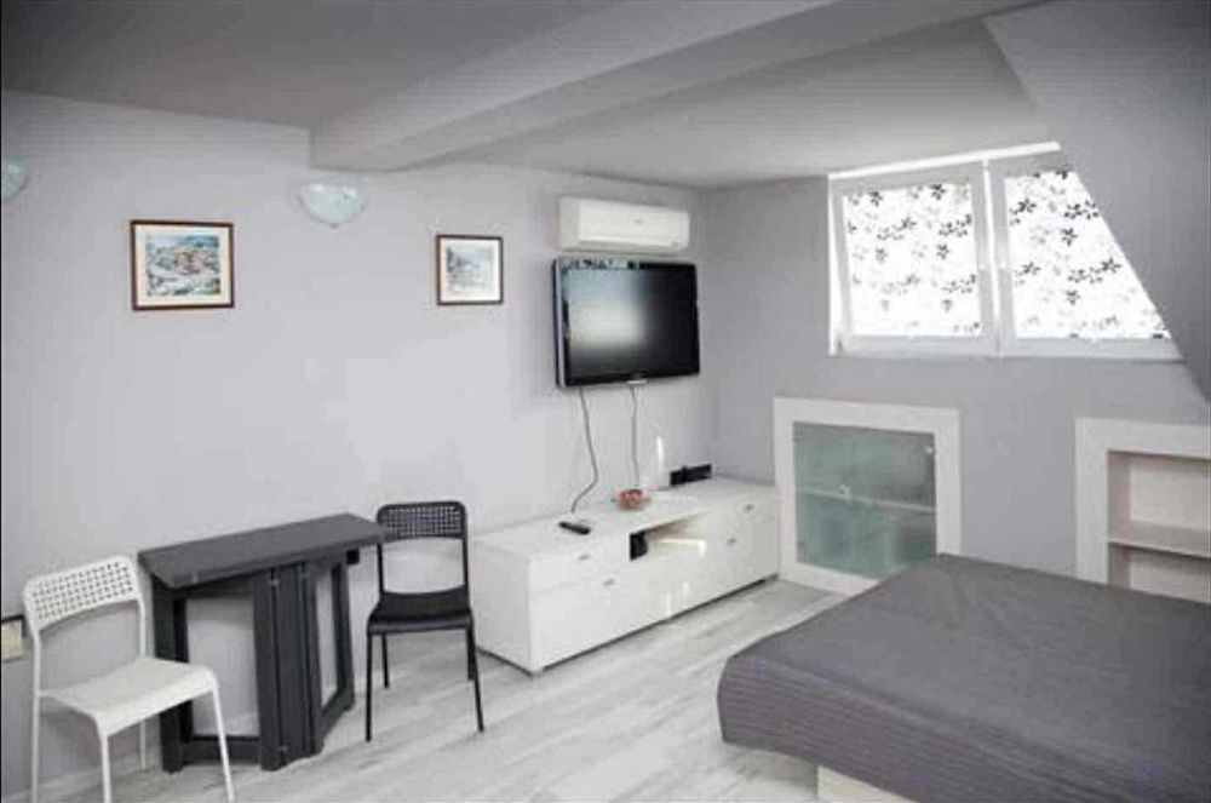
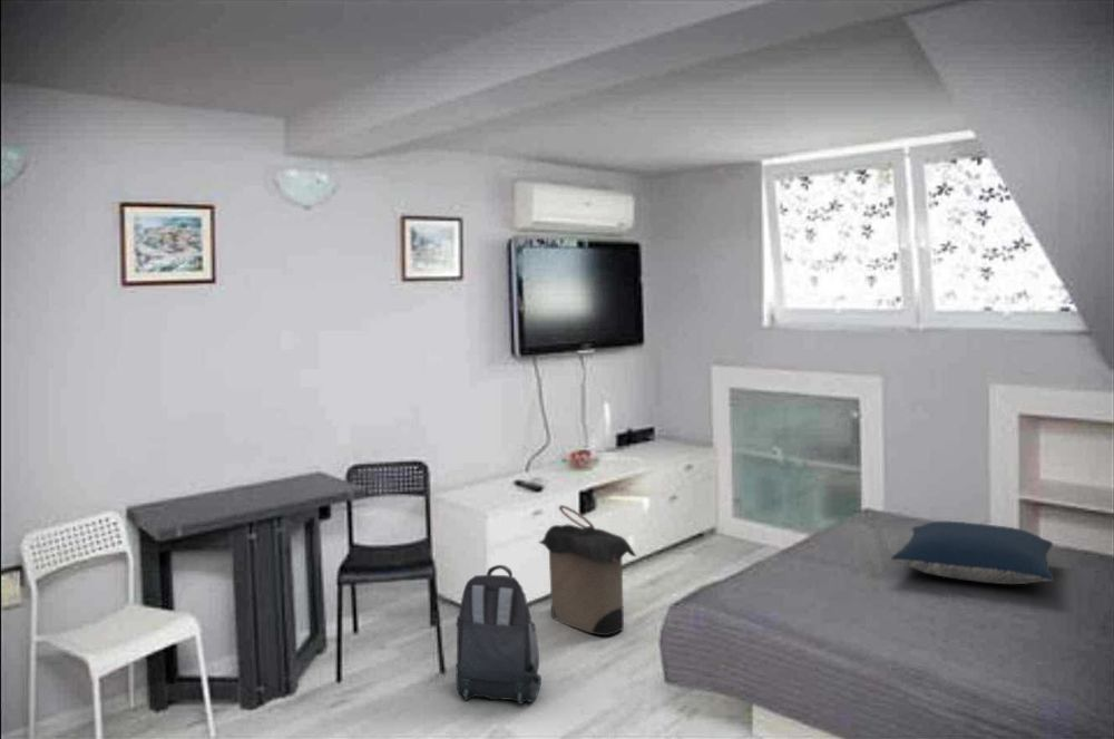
+ backpack (497, 630)
+ laundry hamper (587, 563)
+ pillow (975, 551)
